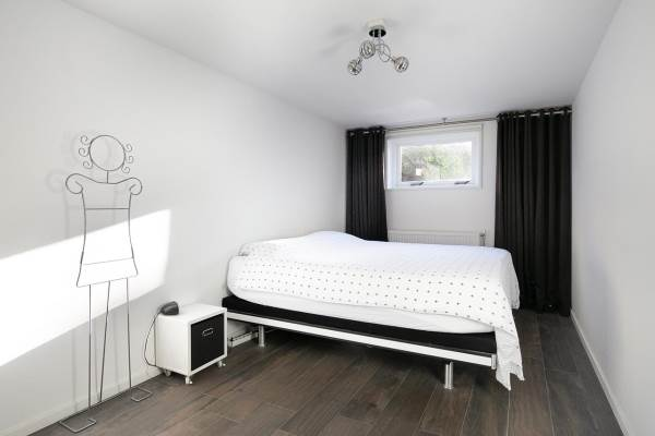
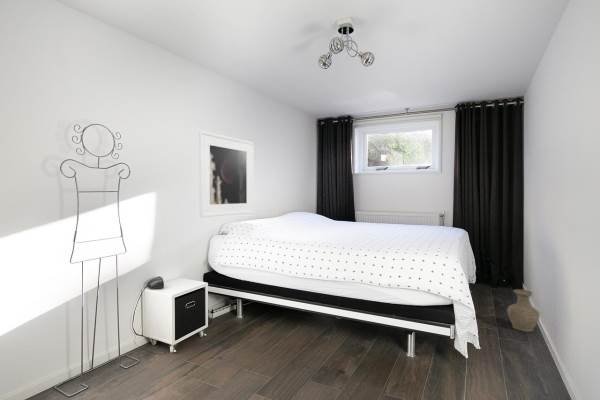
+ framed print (229, 176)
+ vase (523, 309)
